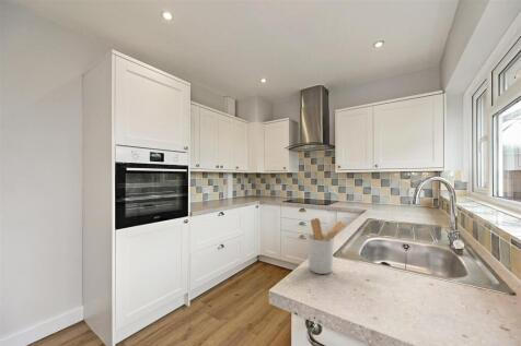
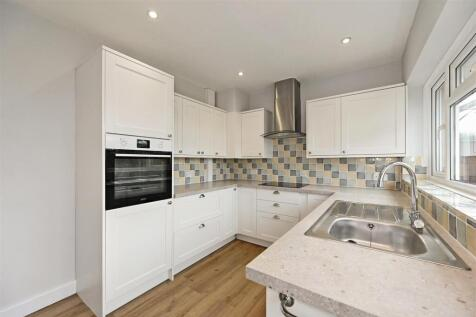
- utensil holder (326, 244)
